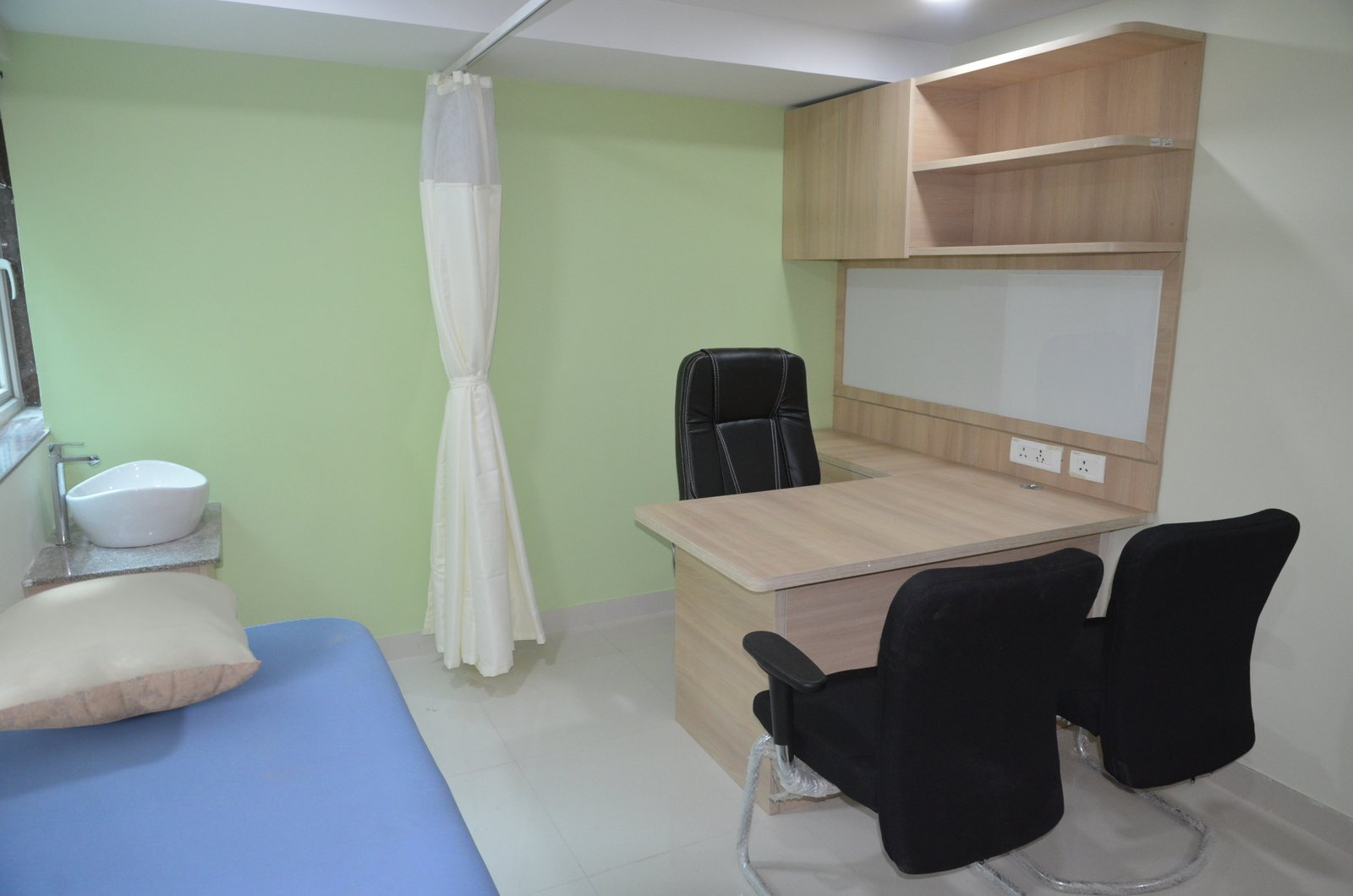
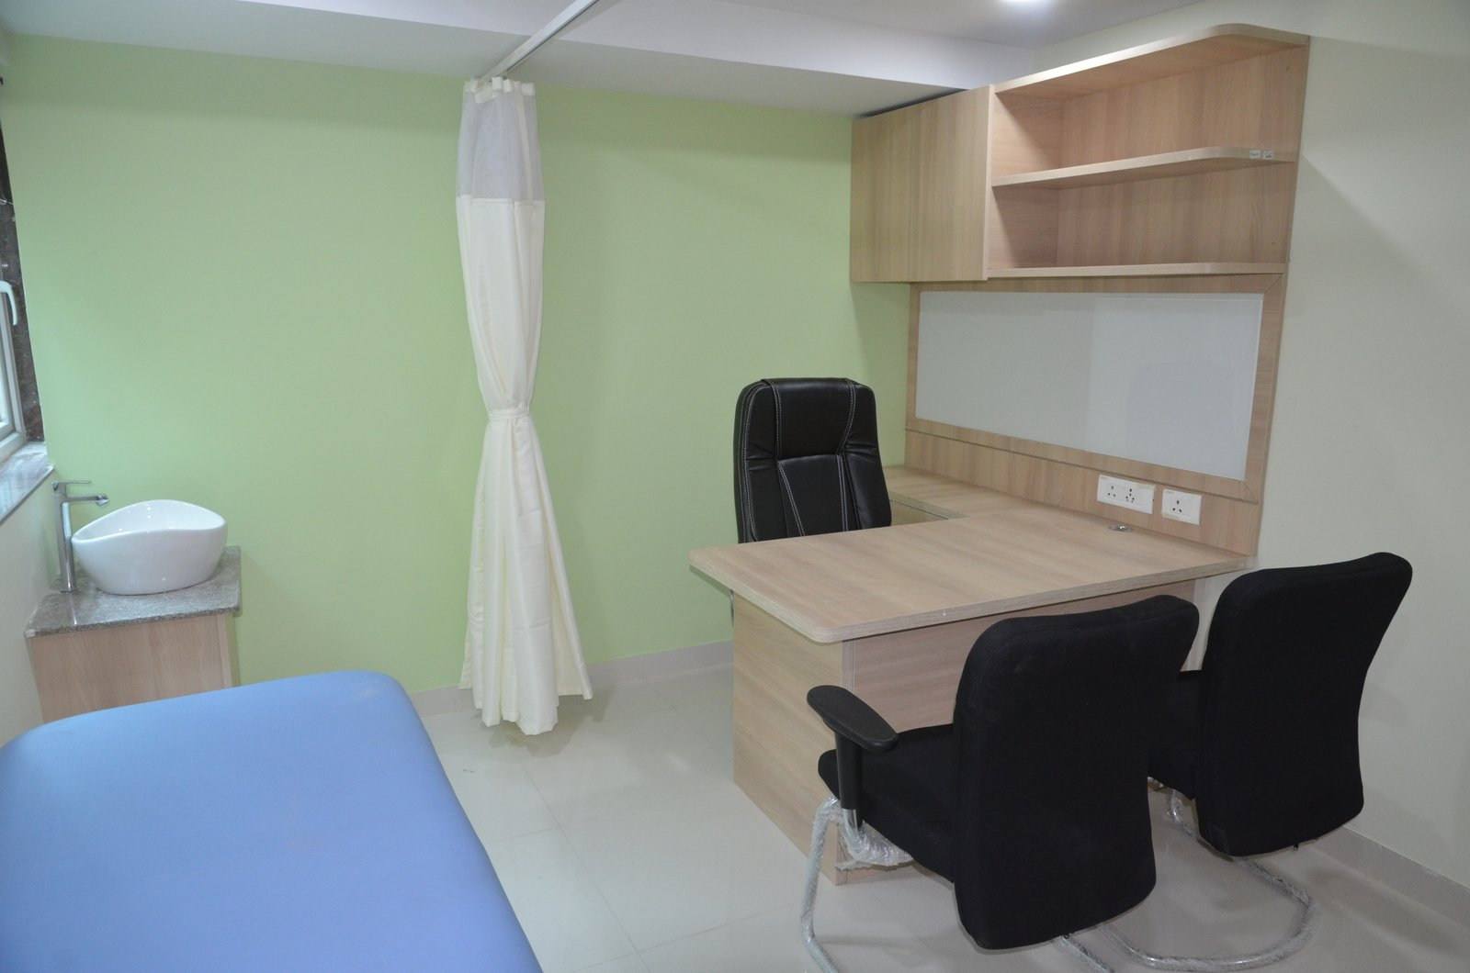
- pillow (119, 642)
